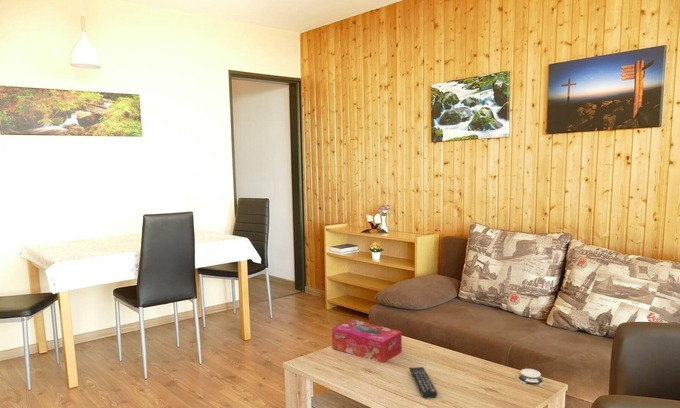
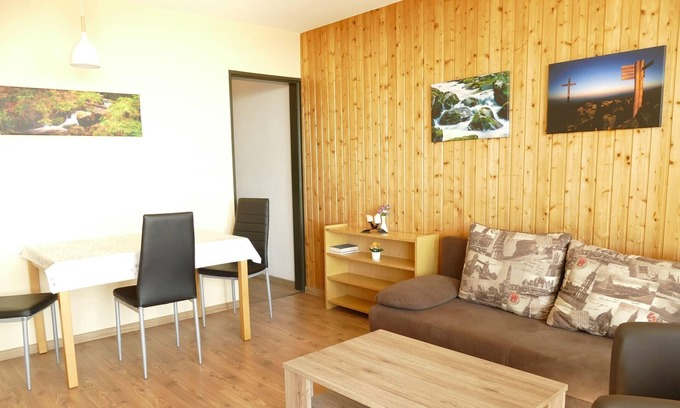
- remote control (422, 381)
- tissue box (366, 340)
- architectural model (530, 373)
